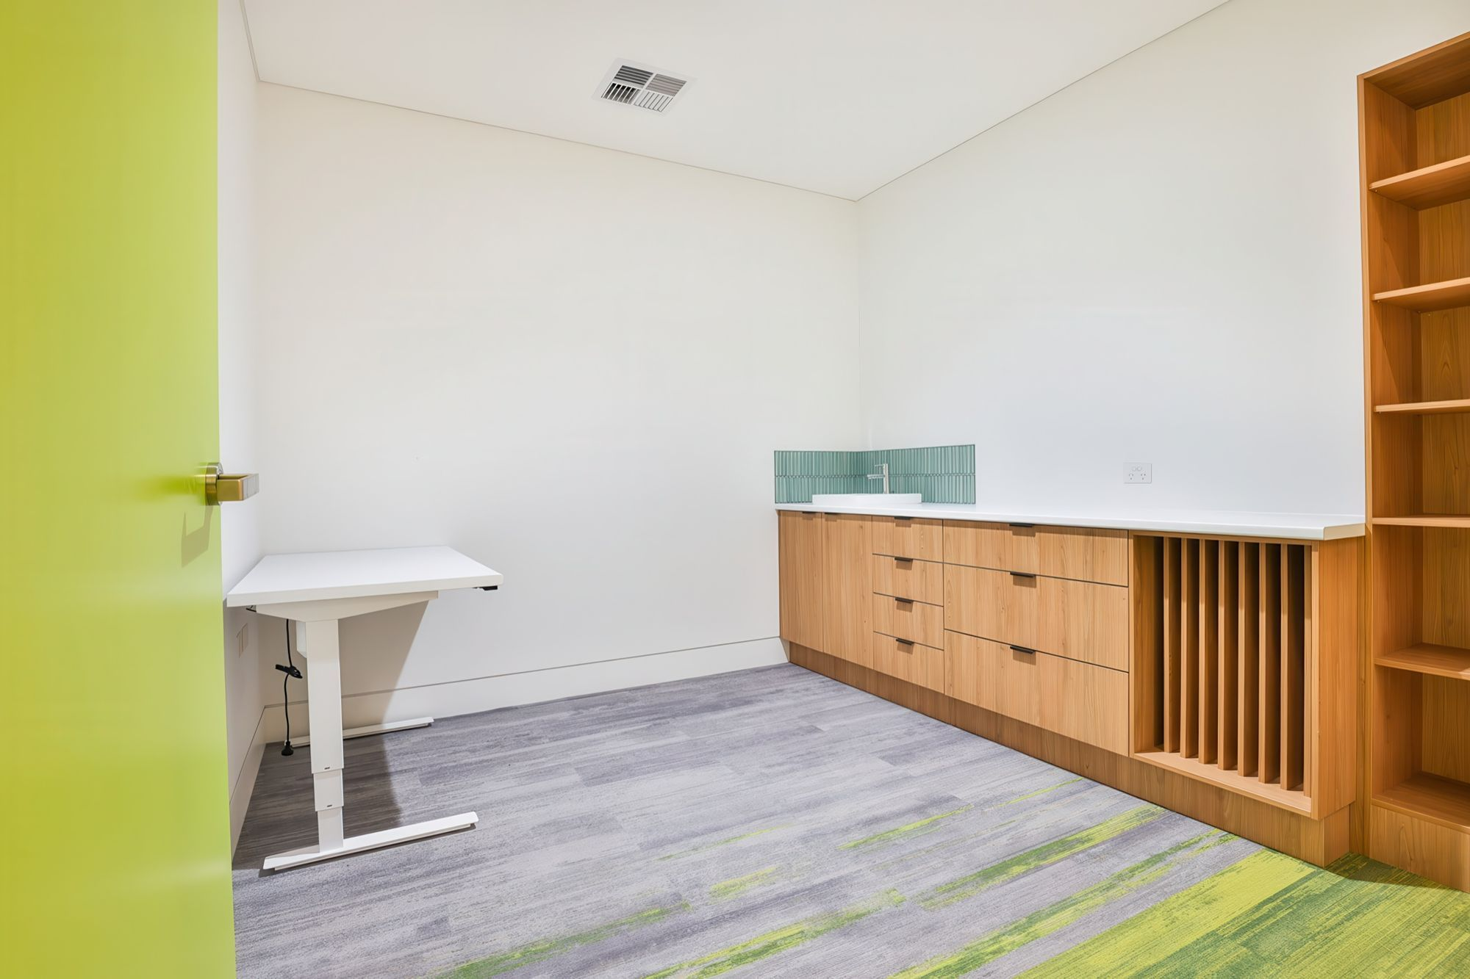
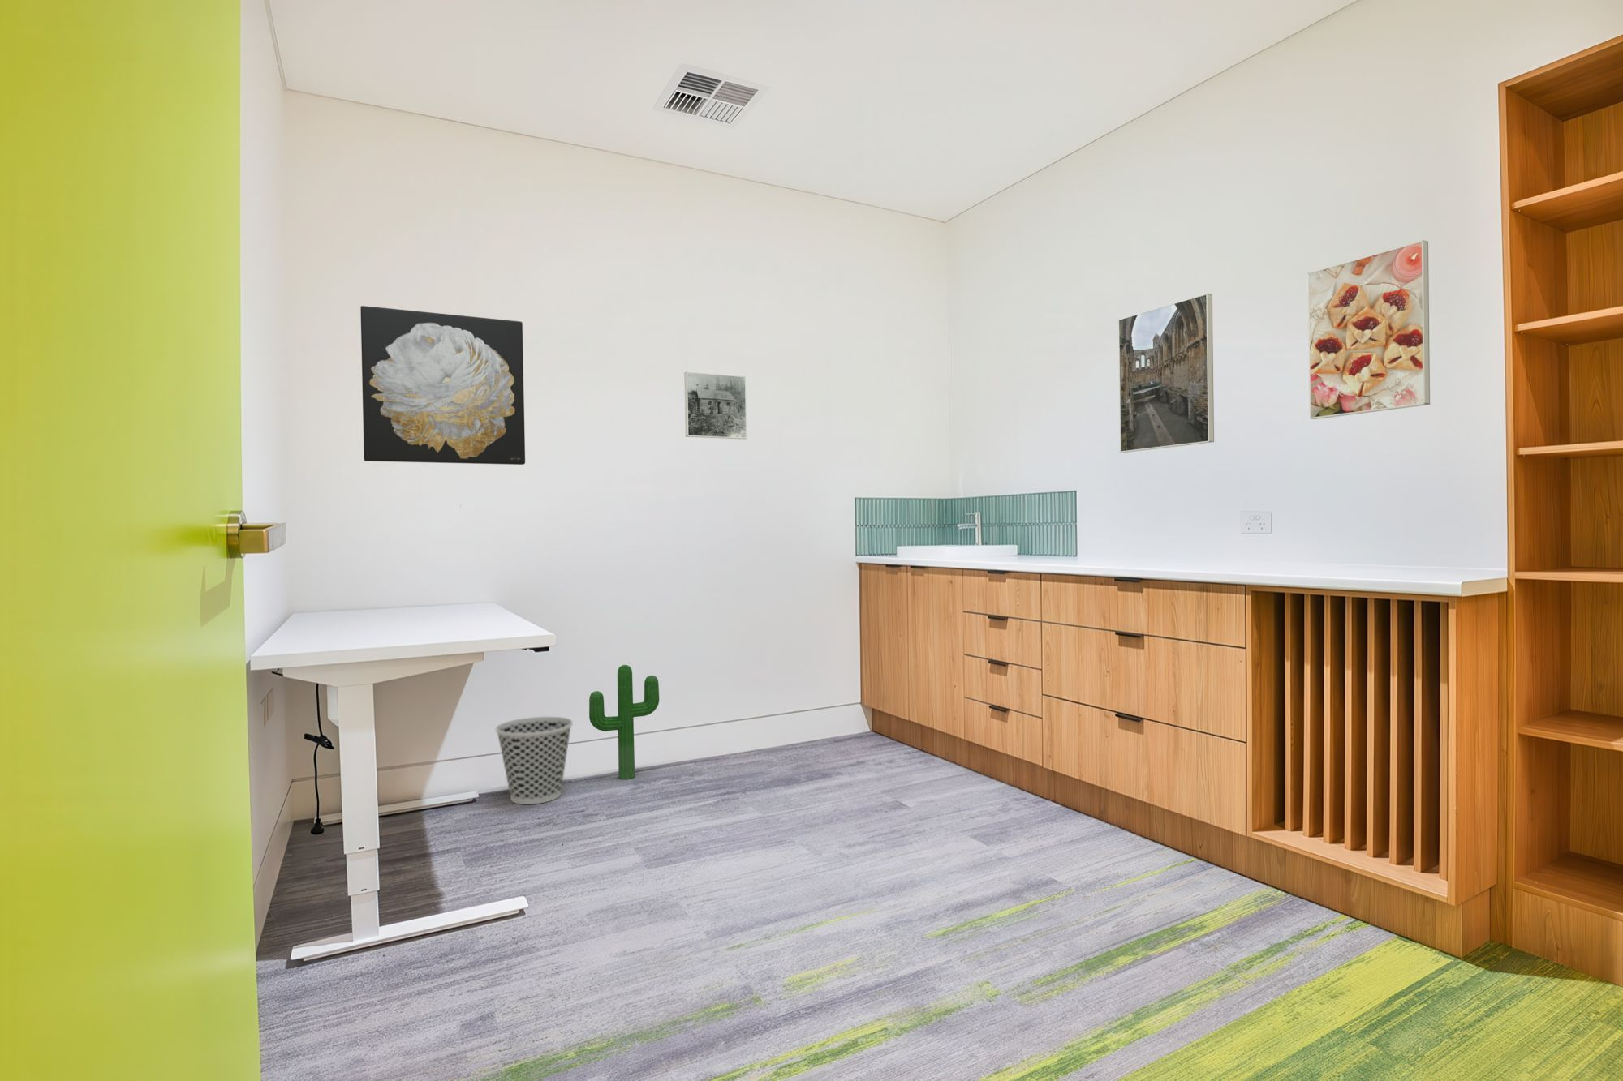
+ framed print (716, 405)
+ decorative plant (625, 720)
+ wastebasket (535, 760)
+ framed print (1163, 378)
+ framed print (1365, 335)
+ wall art (445, 388)
